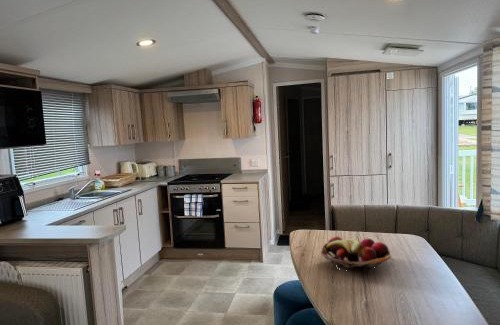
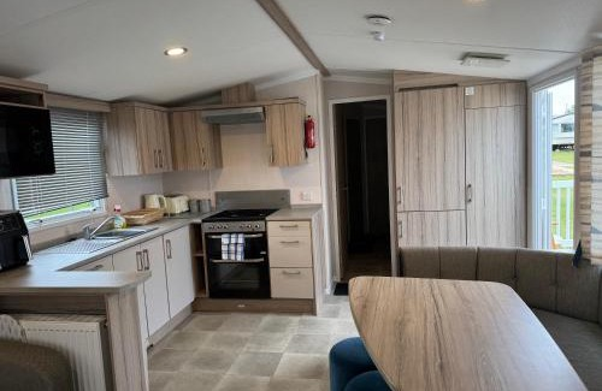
- fruit basket (355, 251)
